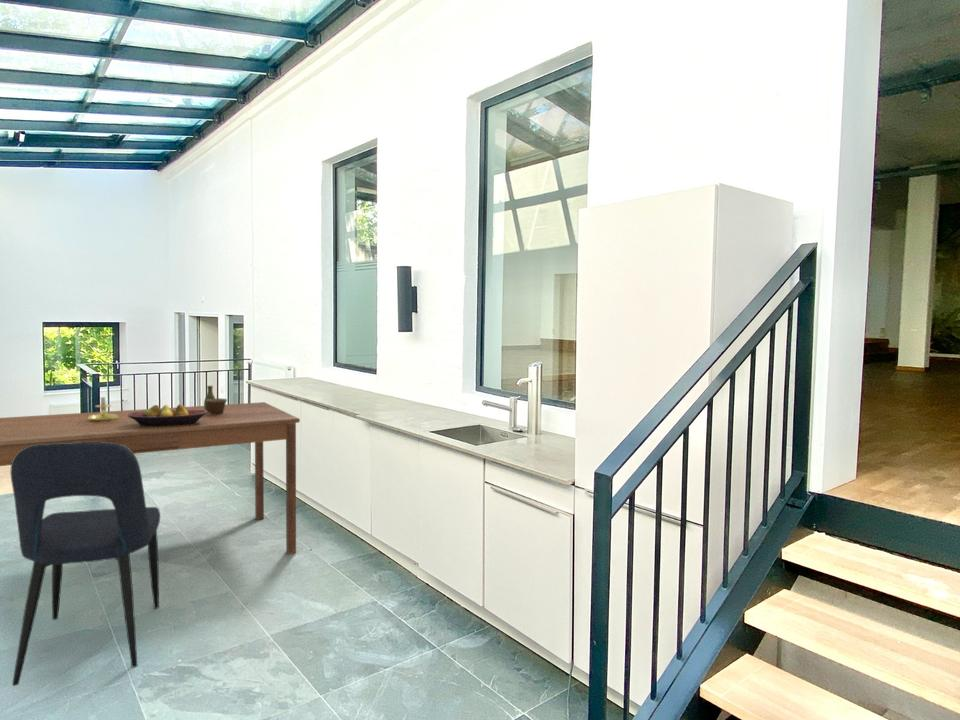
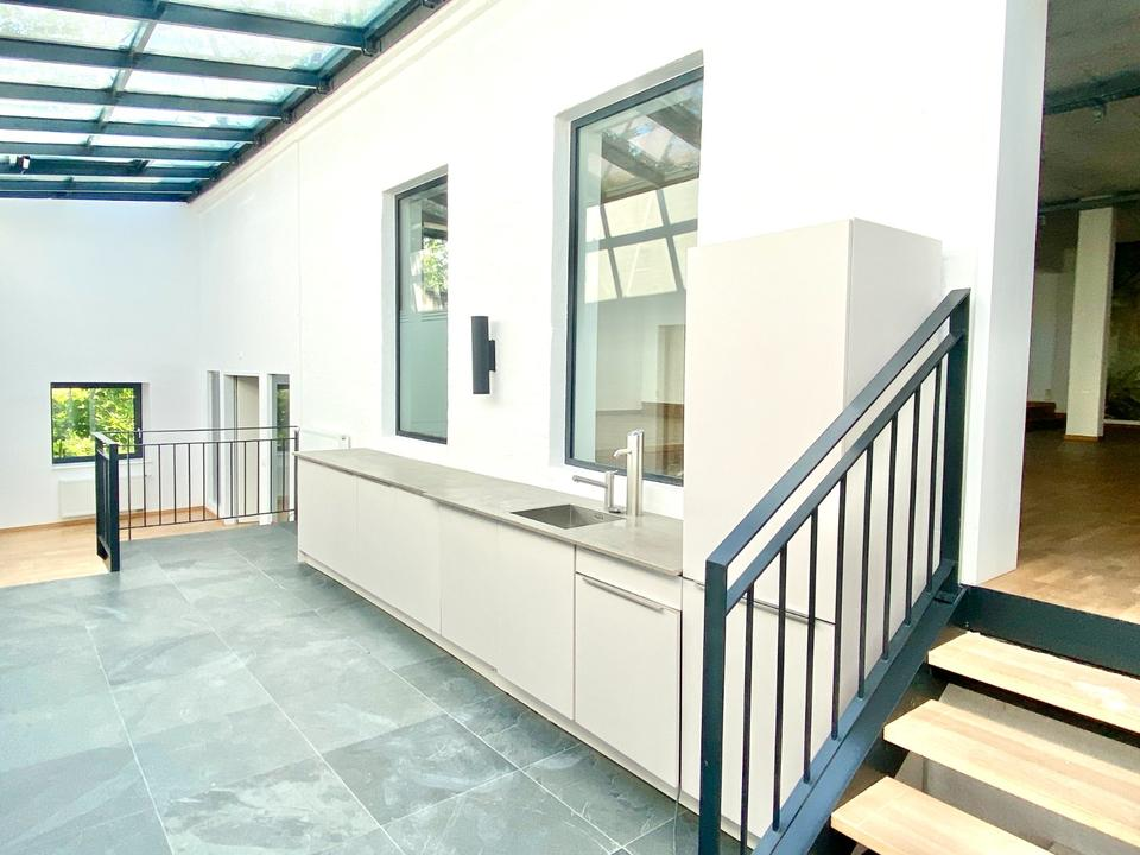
- candle holder (103, 404)
- chair (91, 539)
- fruit bowl (168, 413)
- vase (214, 399)
- dining table (135, 453)
